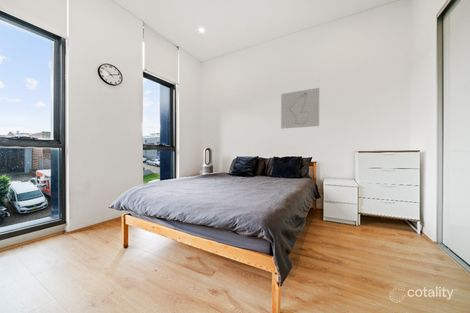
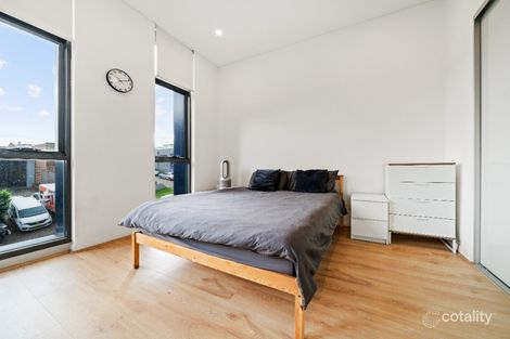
- wall art (299, 109)
